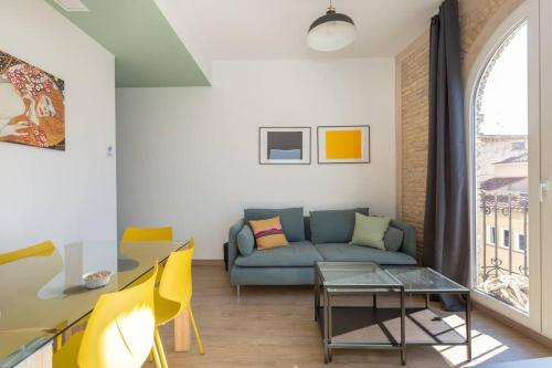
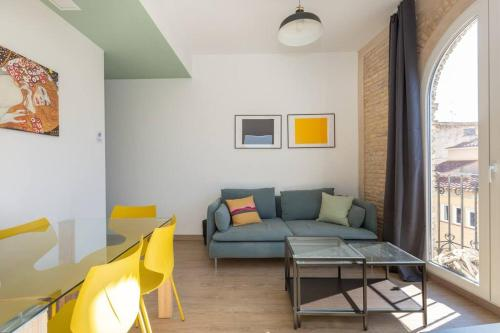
- legume (97, 278)
